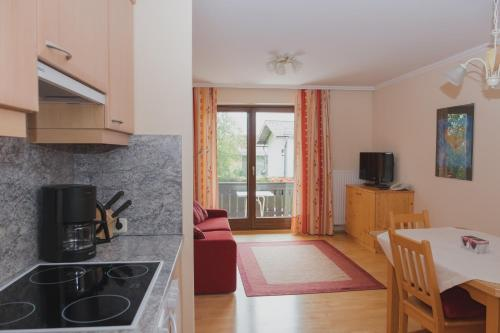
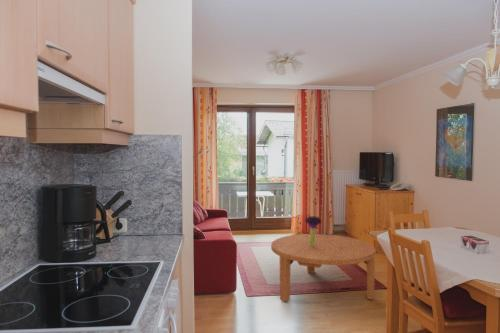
+ coffee table (320, 266)
+ bouquet (313, 230)
